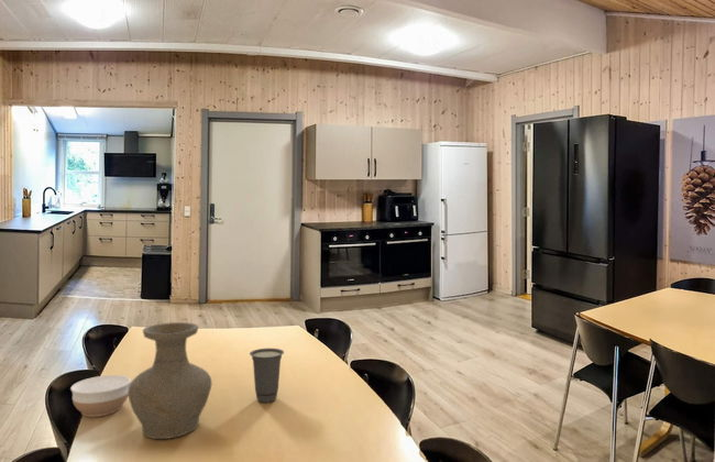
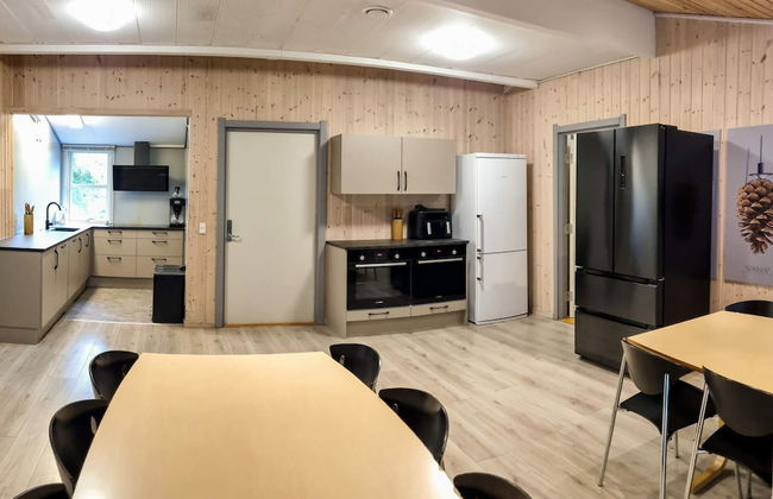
- vase (170, 377)
- bowl (101, 396)
- cup (266, 375)
